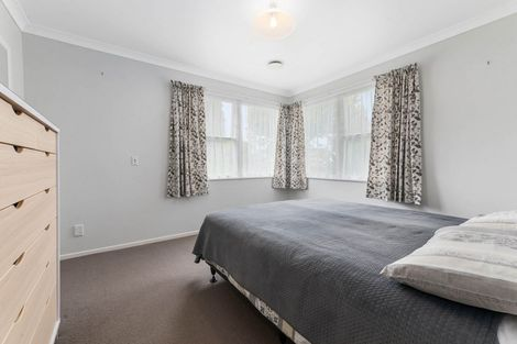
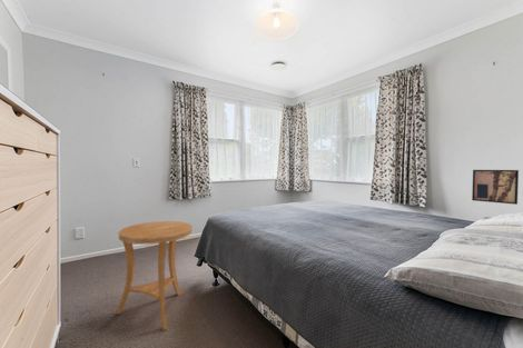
+ side table (158, 269)
+ wall art (494, 186)
